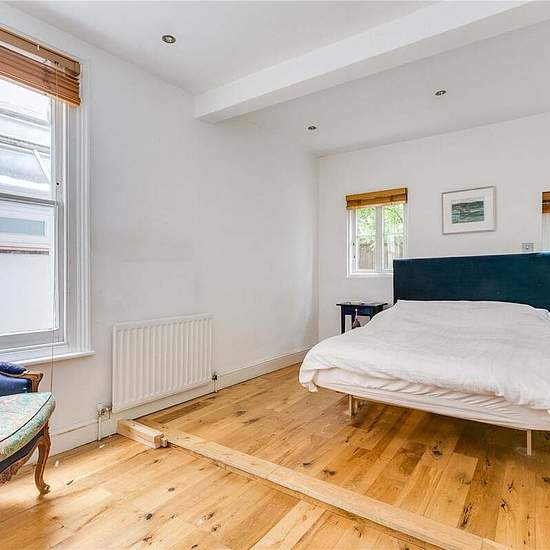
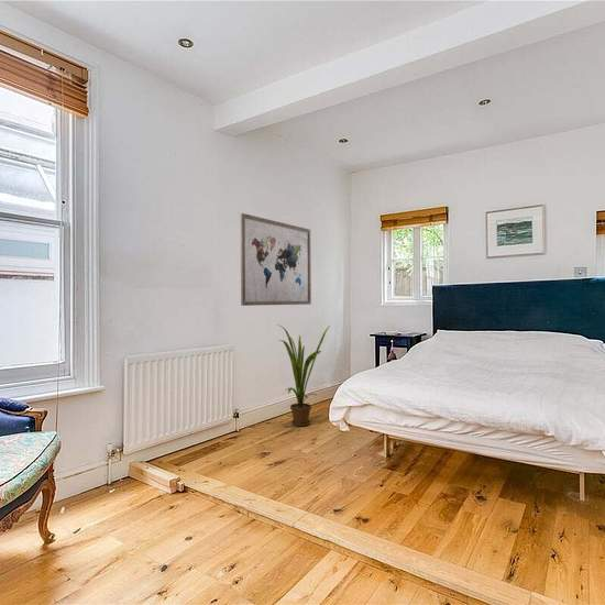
+ house plant (295, 374)
+ wall art (279, 263)
